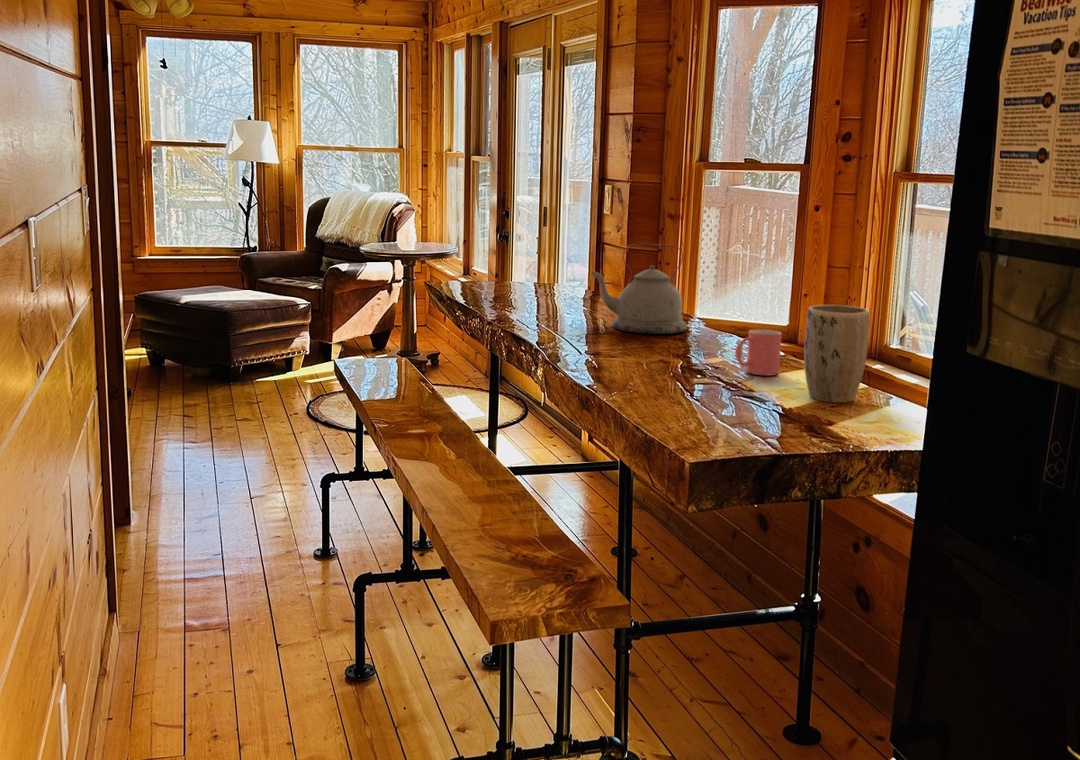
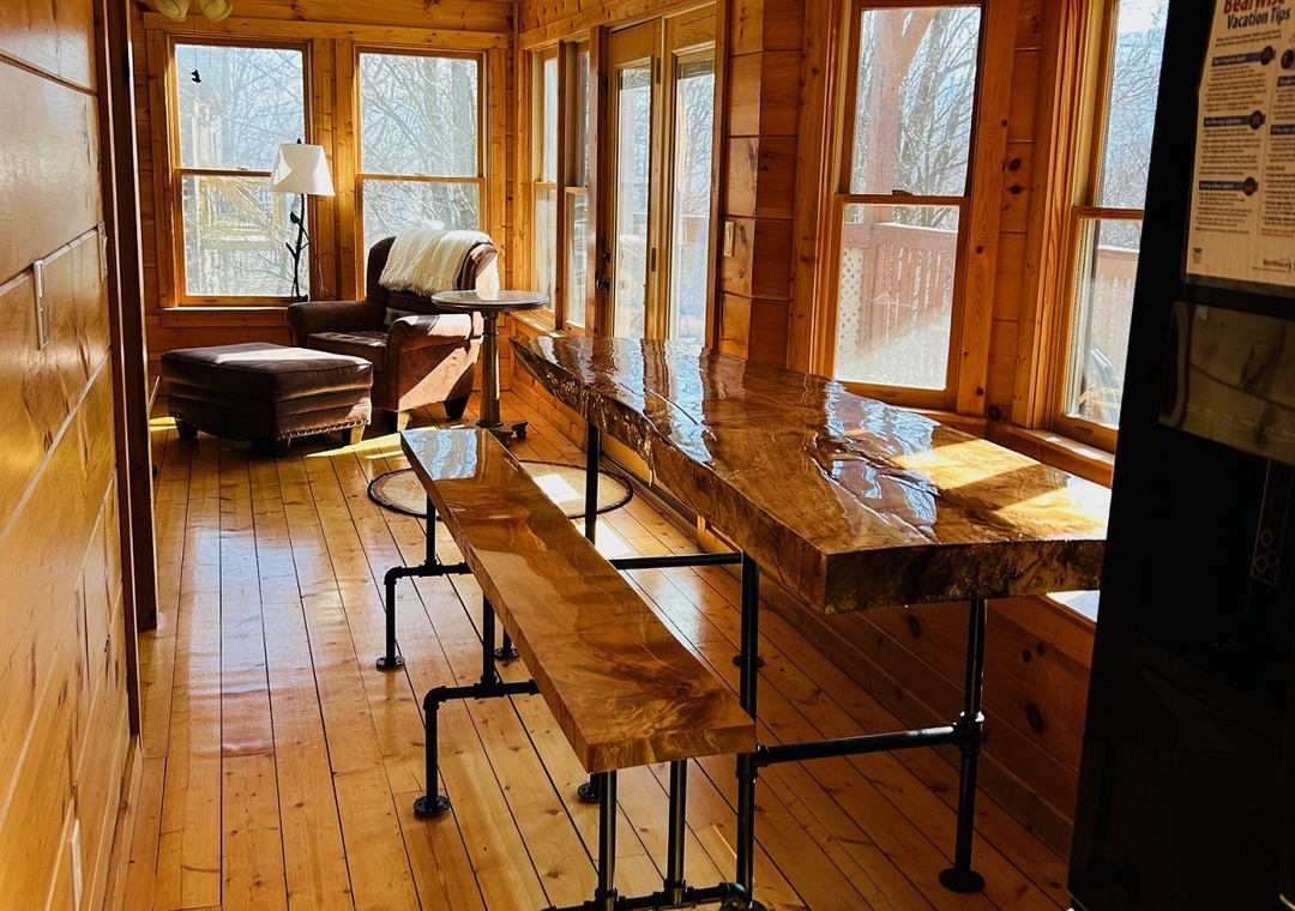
- mug (756, 352)
- kettle (646, 286)
- plant pot (835, 353)
